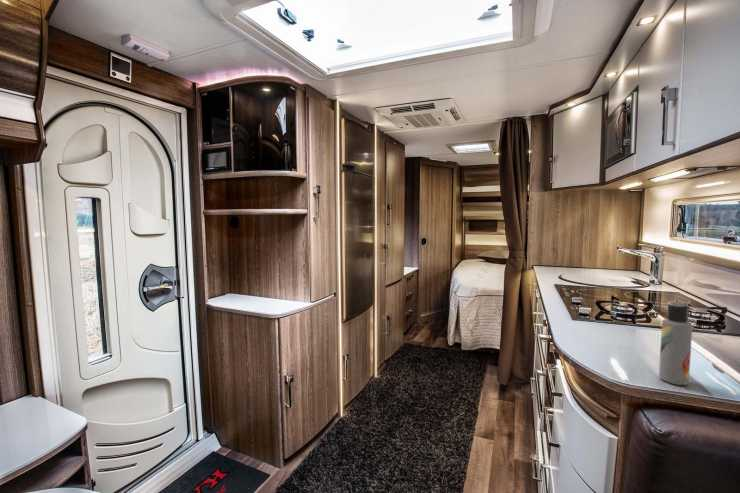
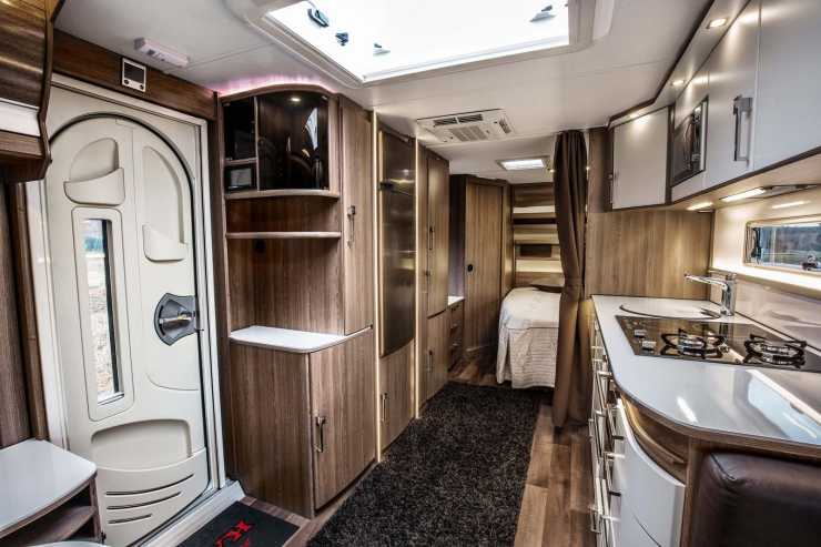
- lotion bottle (675, 341)
